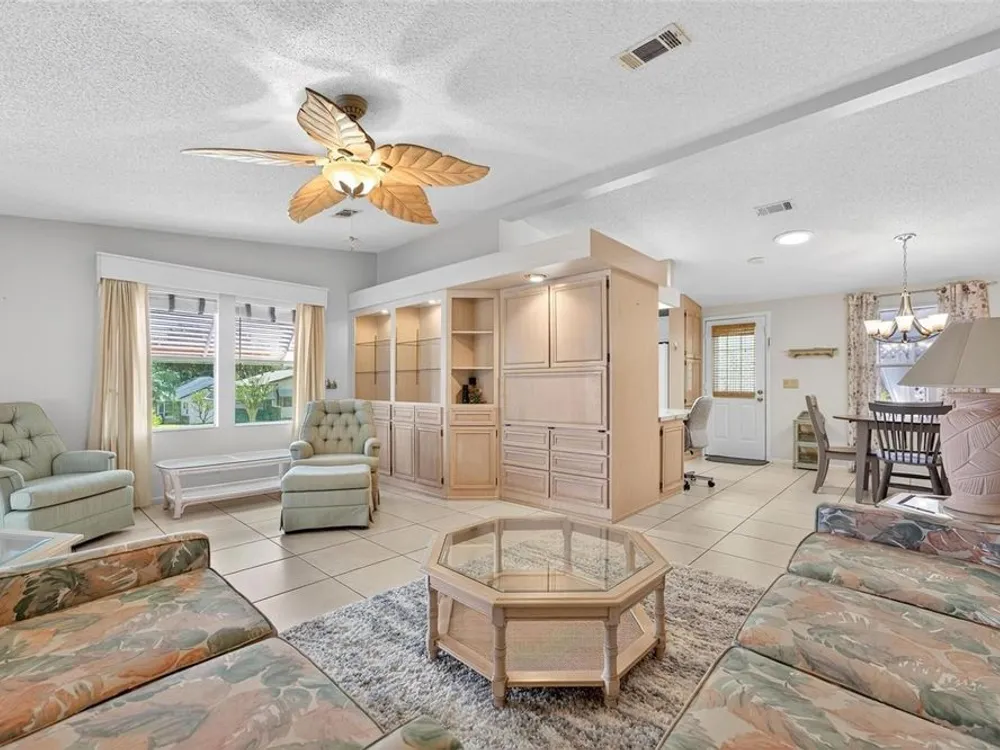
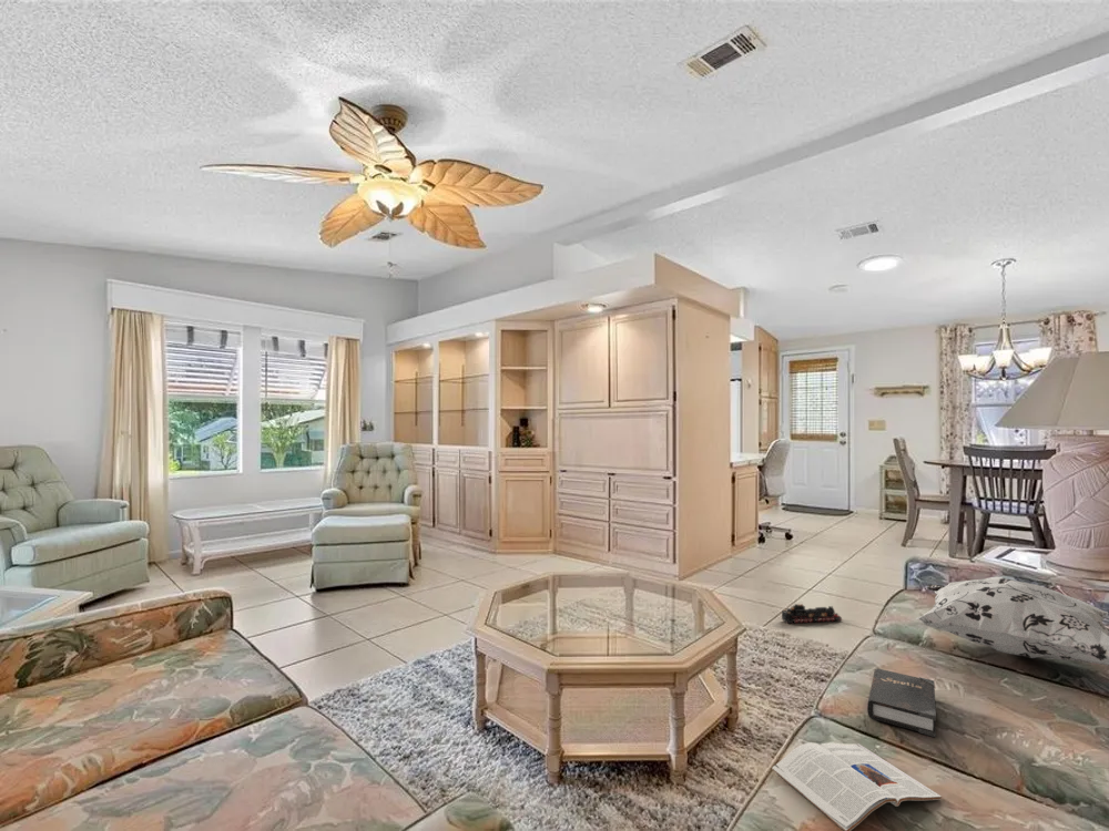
+ toy train (812, 612)
+ decorative pillow (1013, 616)
+ hardback book (902, 698)
+ magazine (853, 774)
